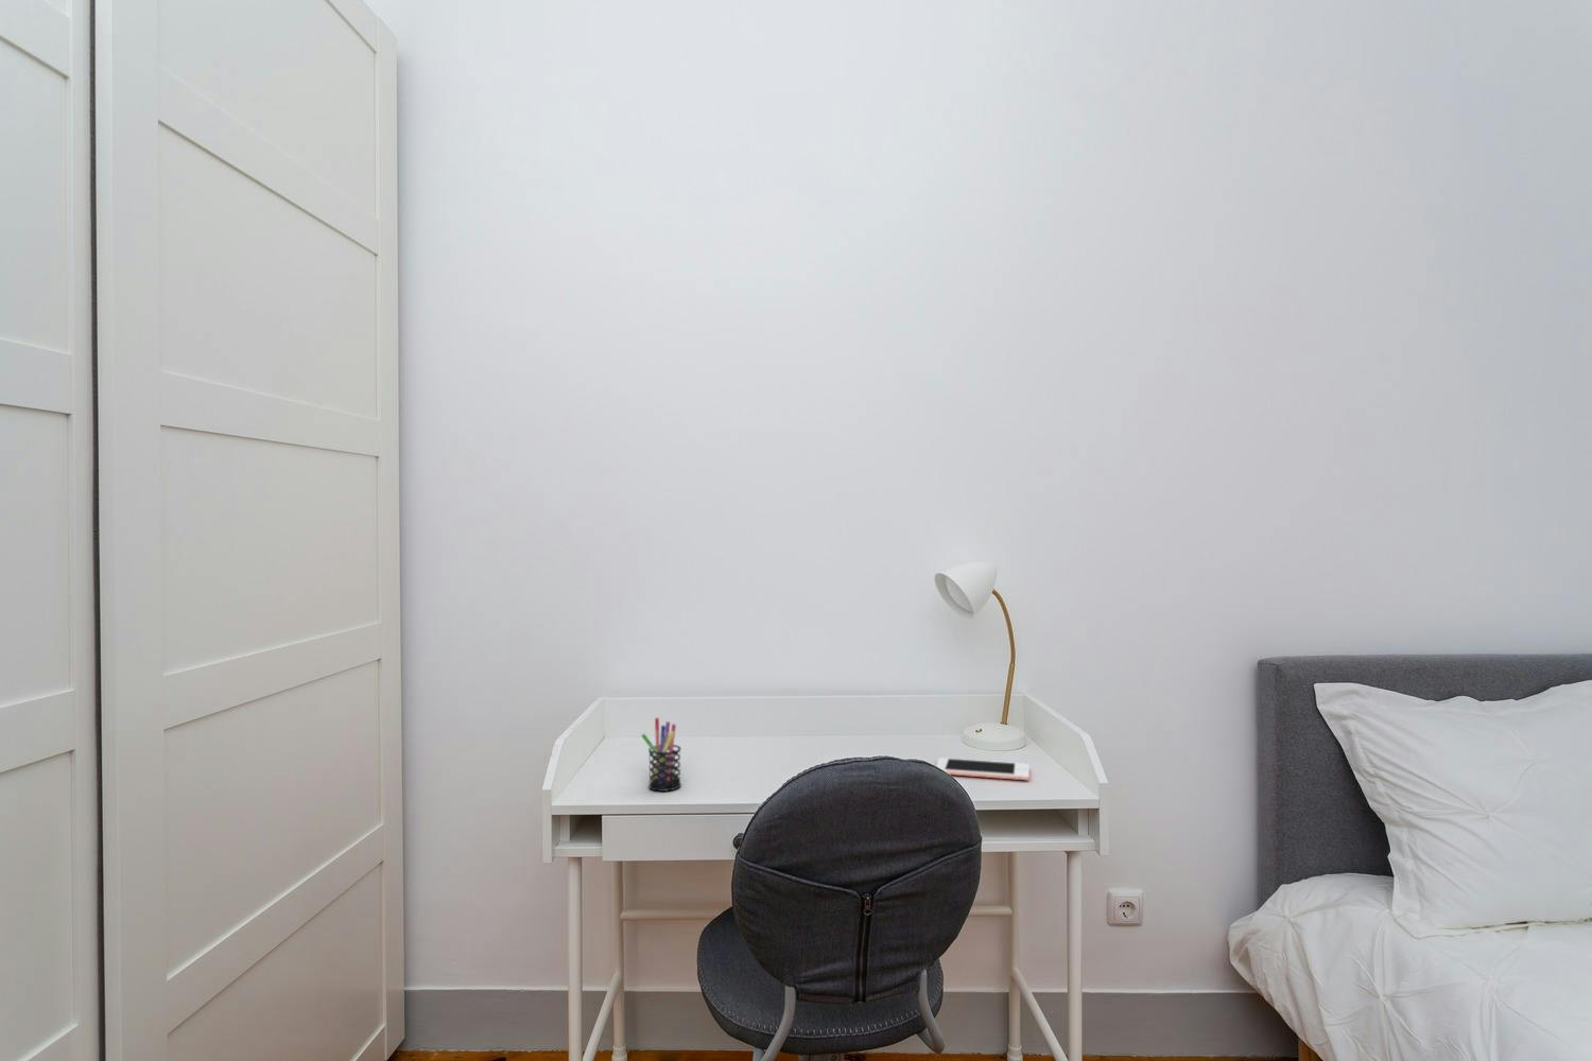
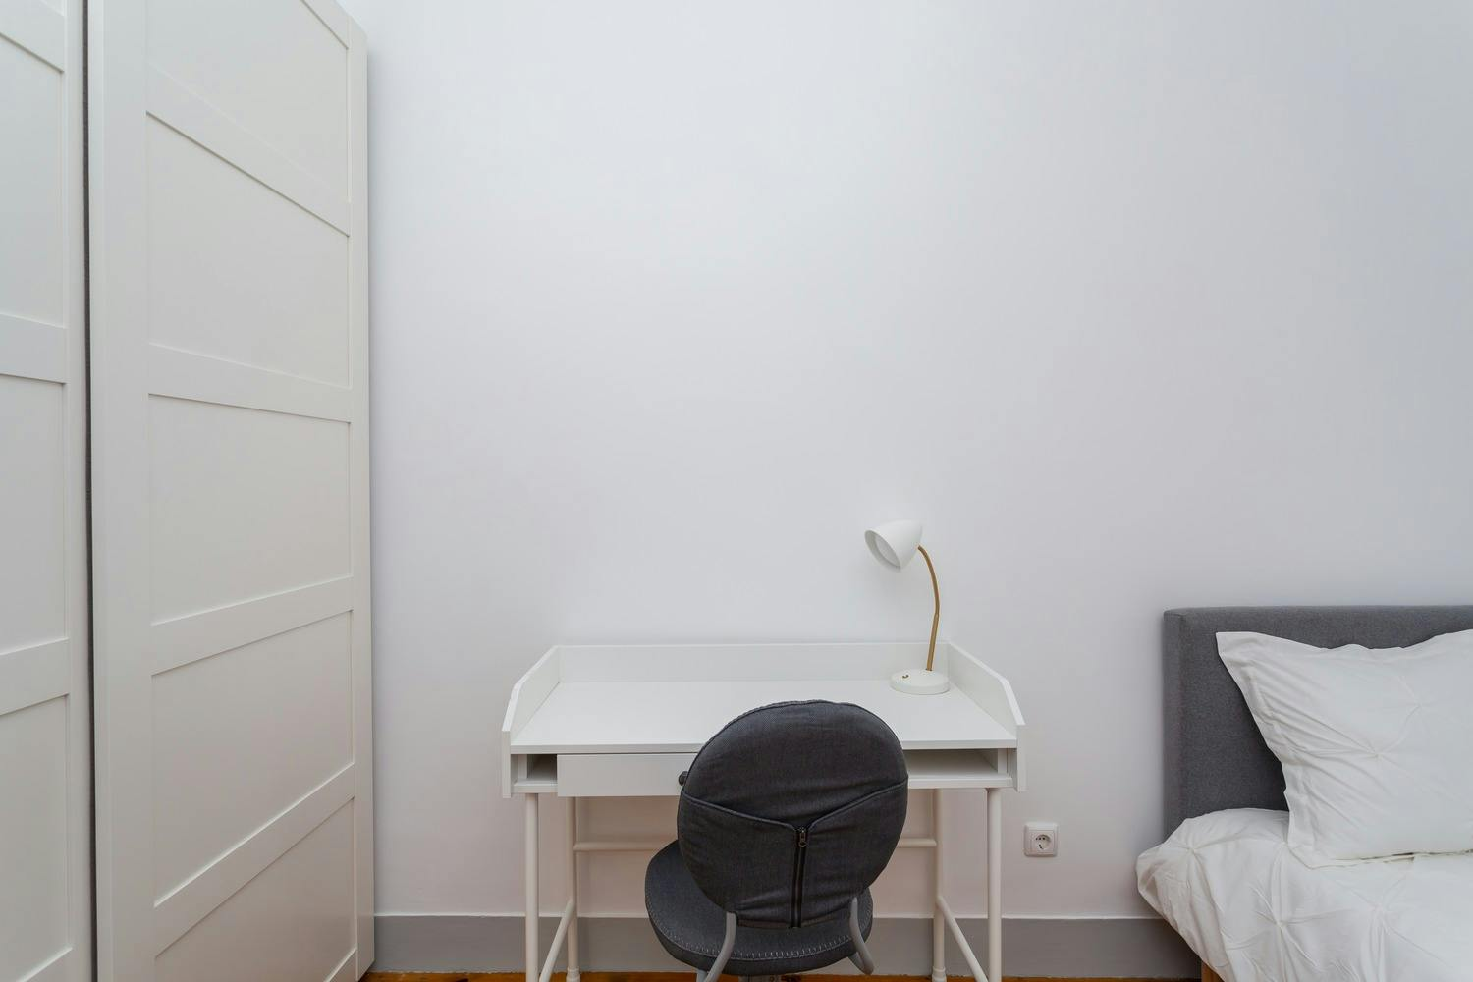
- pen holder (660, 753)
- cell phone (982, 769)
